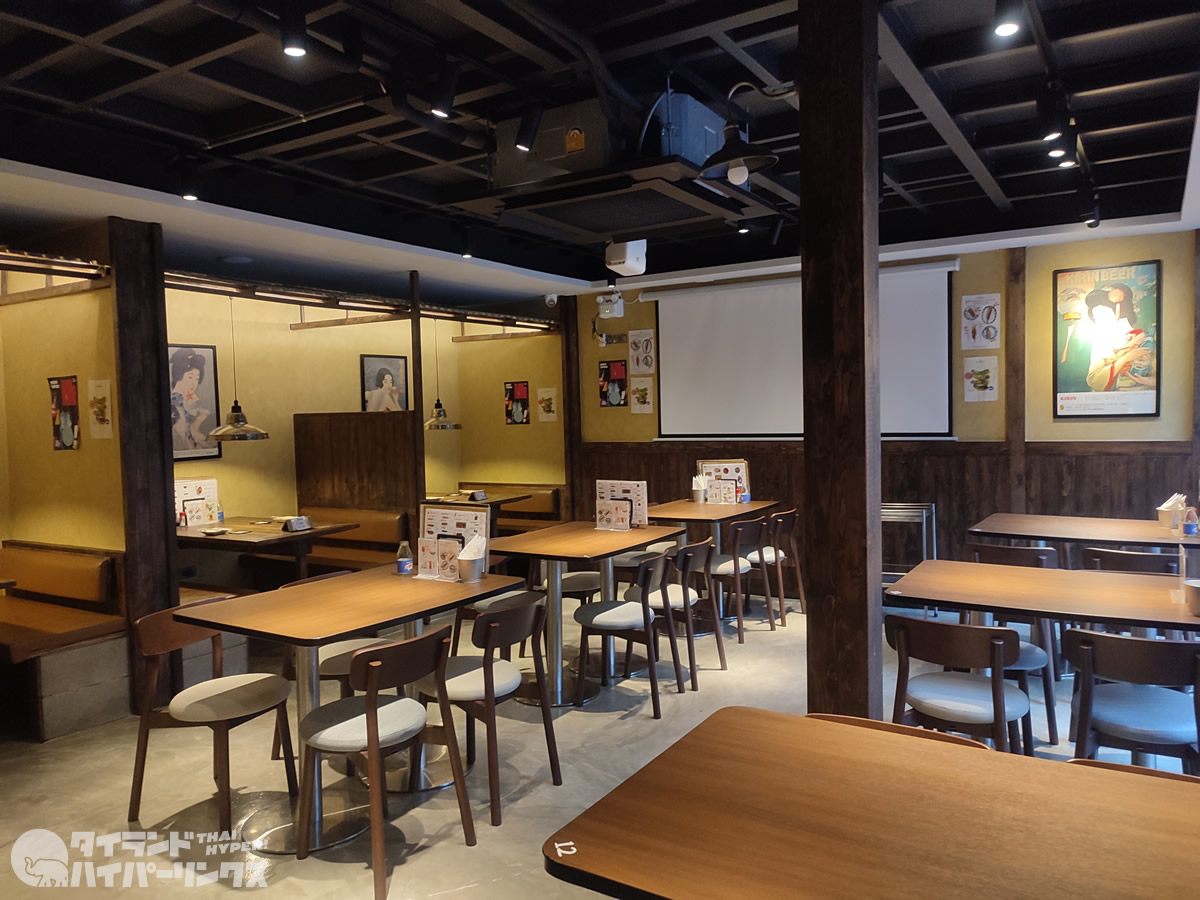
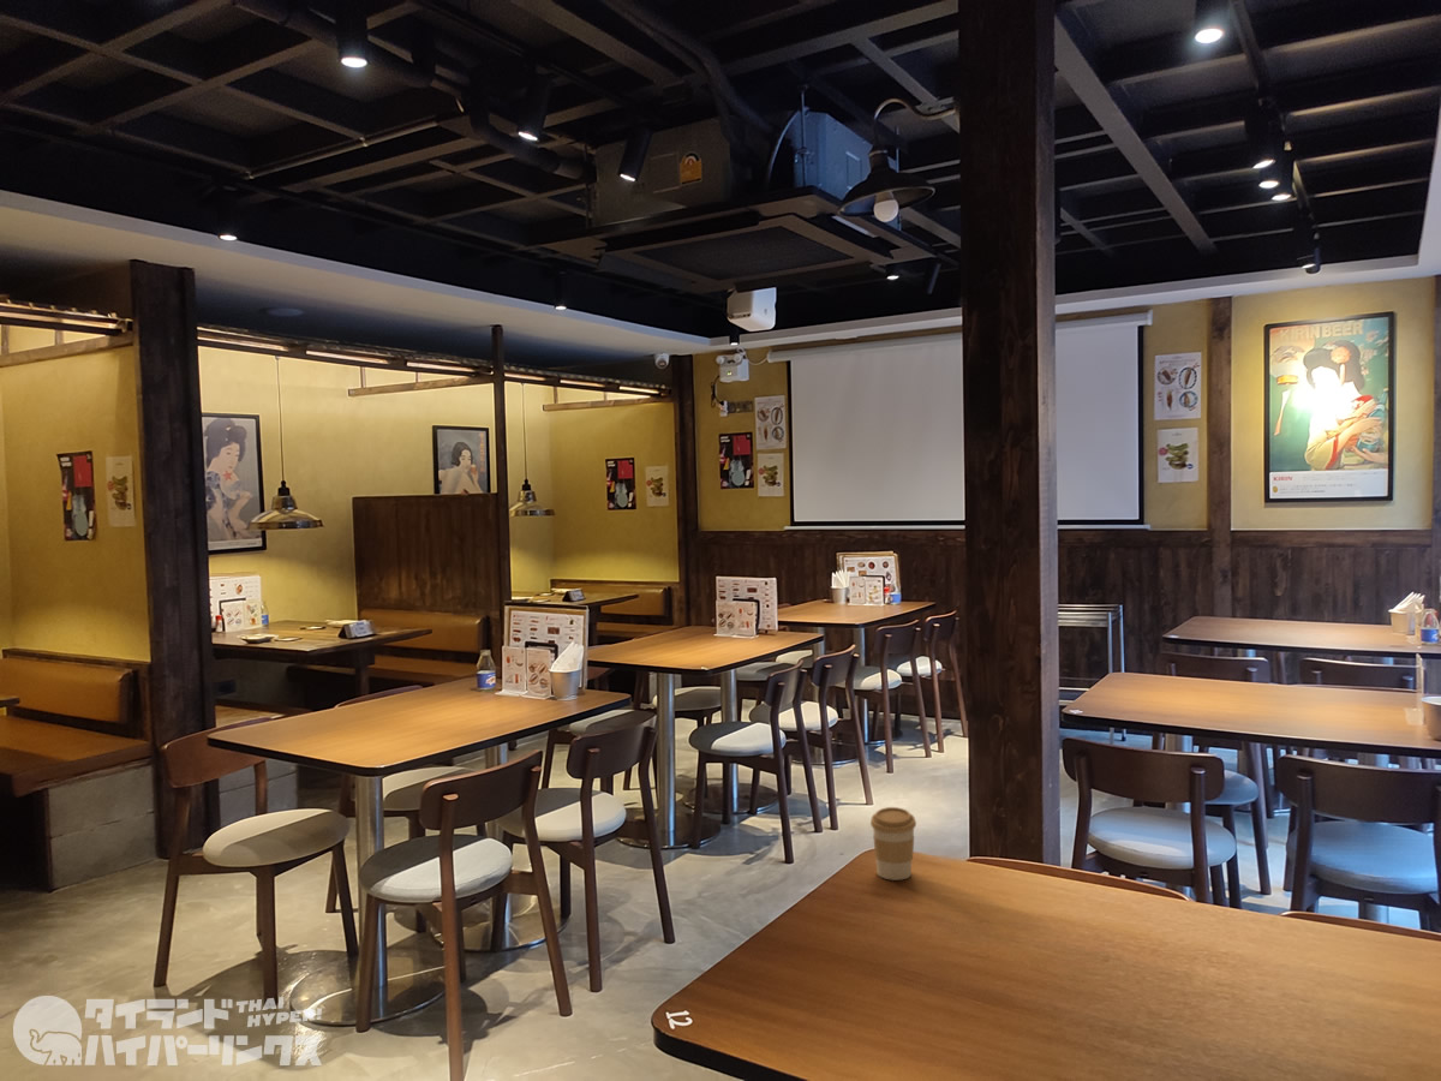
+ coffee cup (893, 842)
